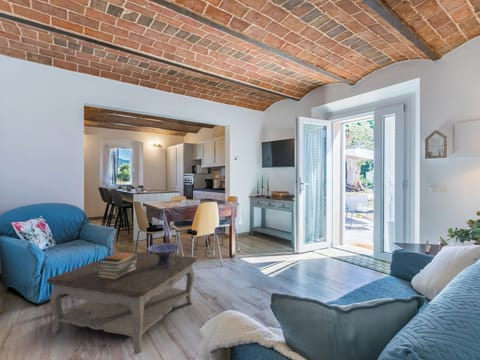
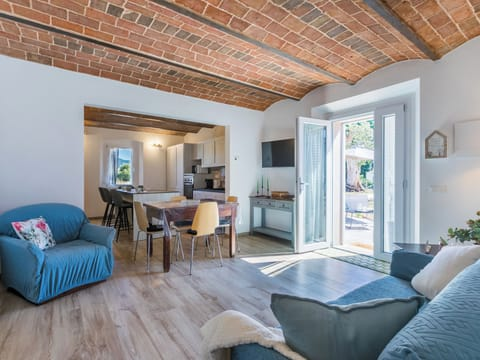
- coffee table (130, 291)
- decorative bowl (164, 255)
- book stack (119, 263)
